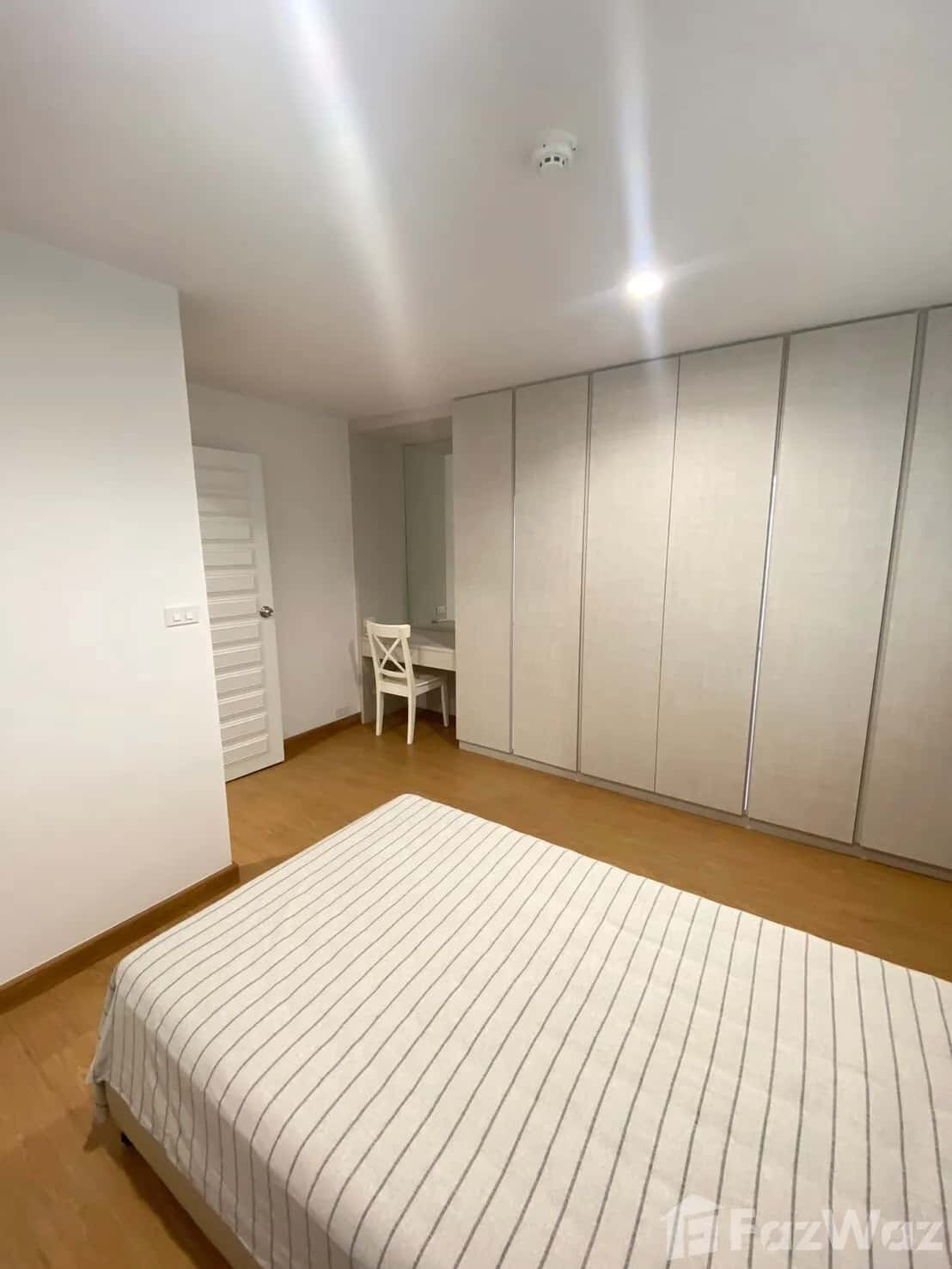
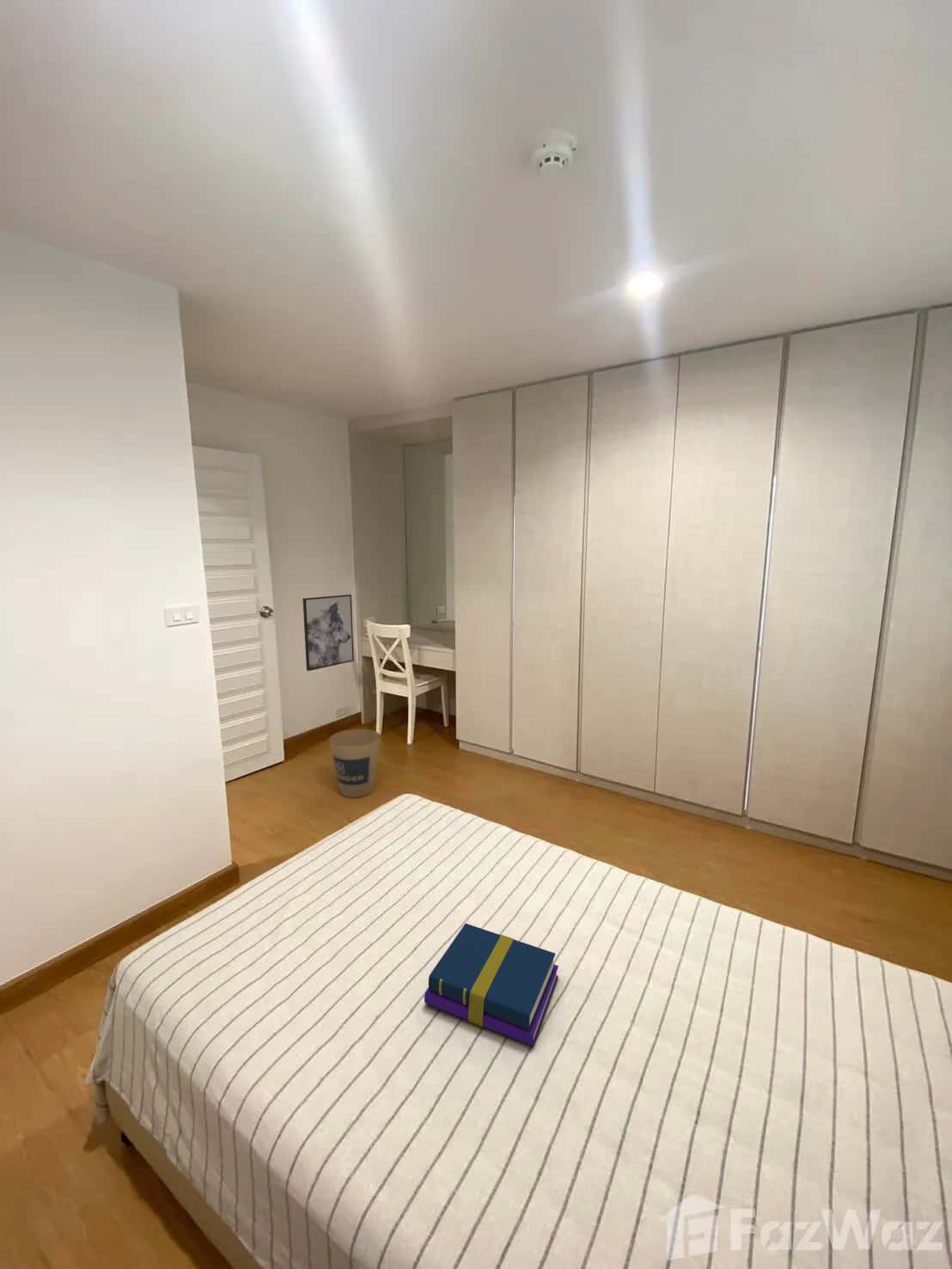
+ book (493, 977)
+ wall art (329, 631)
+ trash can (356, 764)
